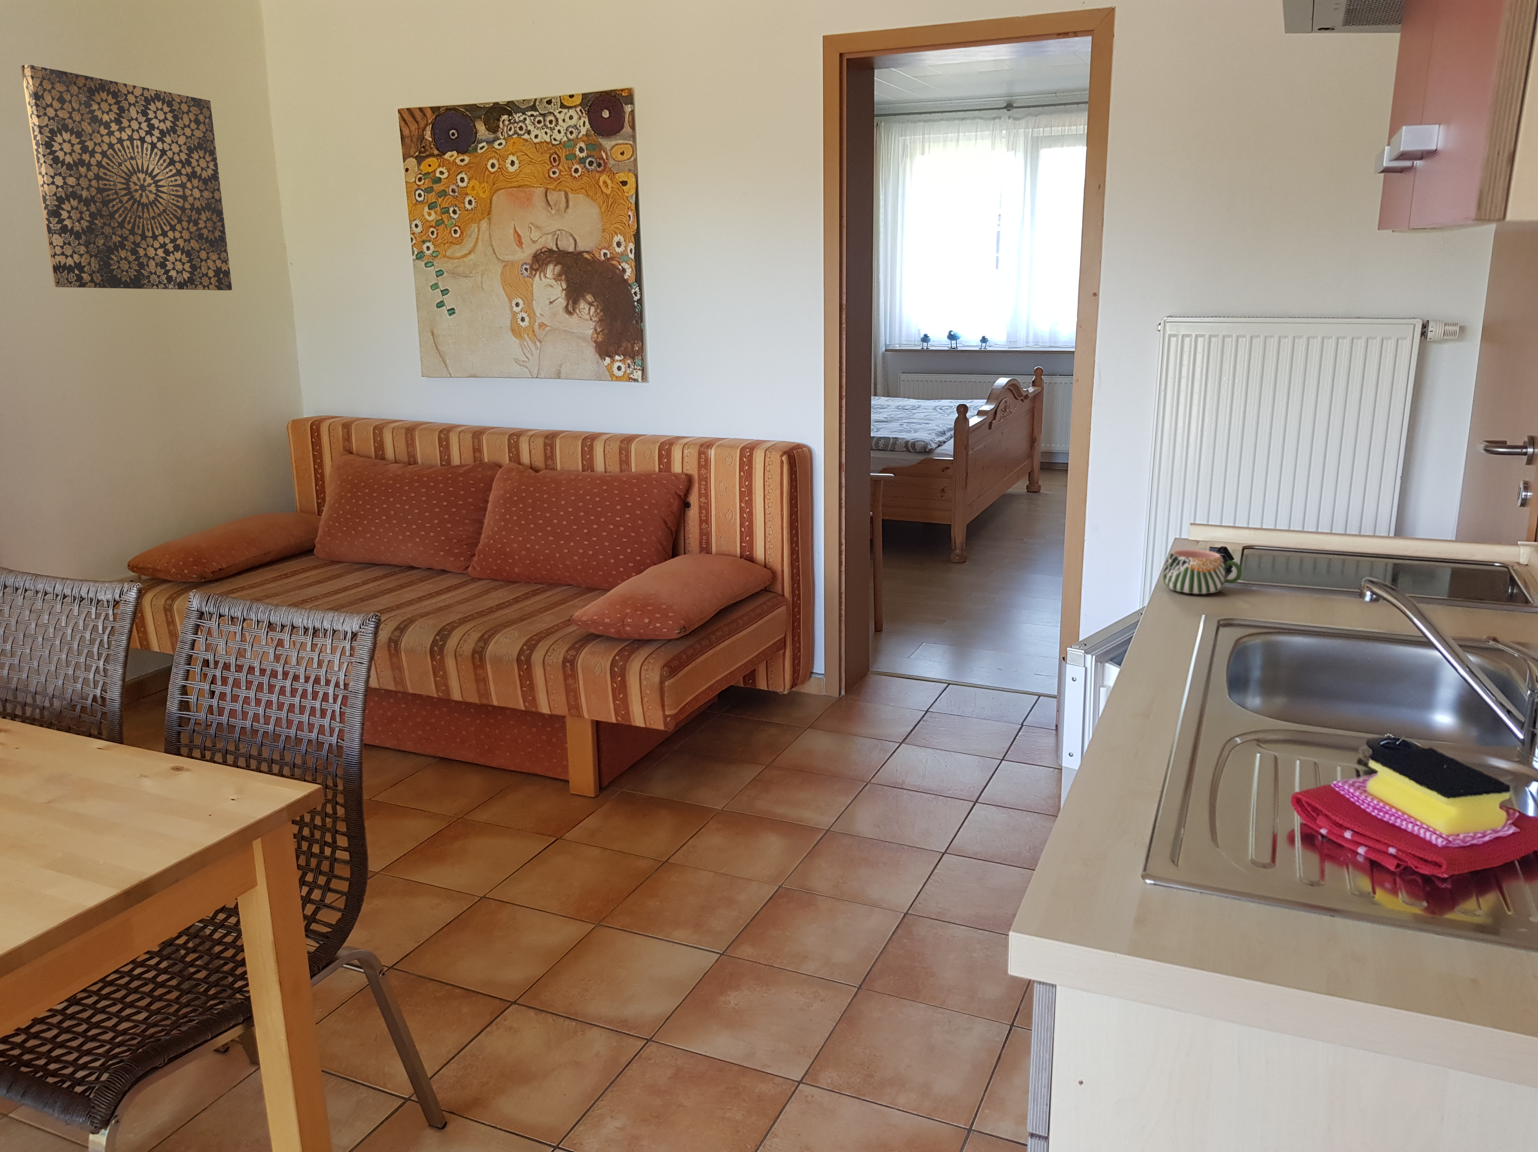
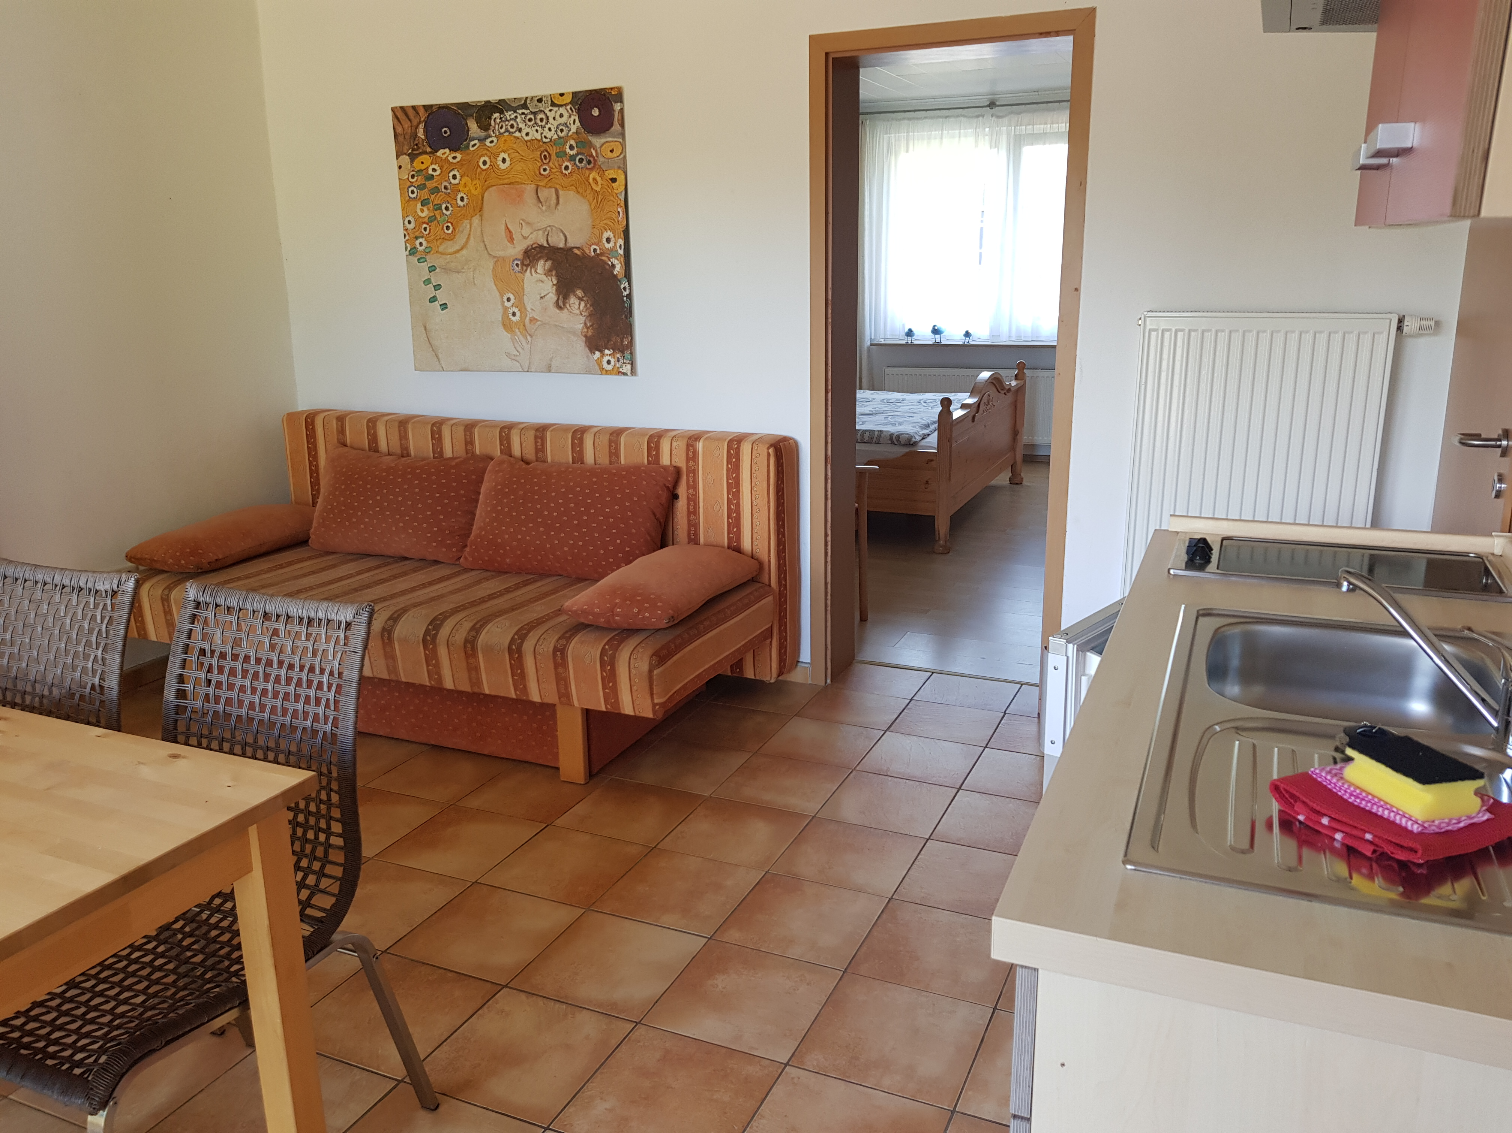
- mug (1203, 571)
- wall art (137, 189)
